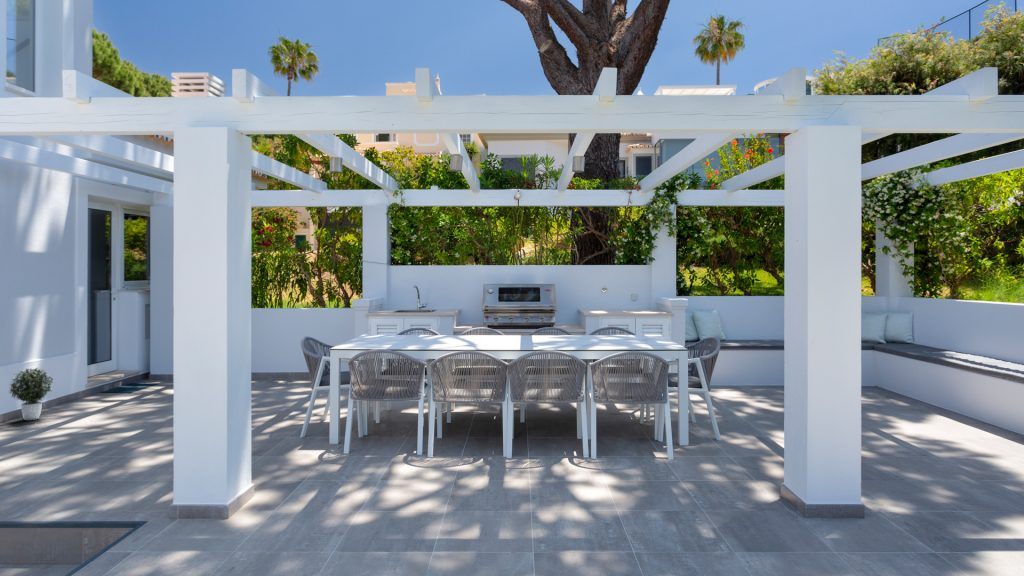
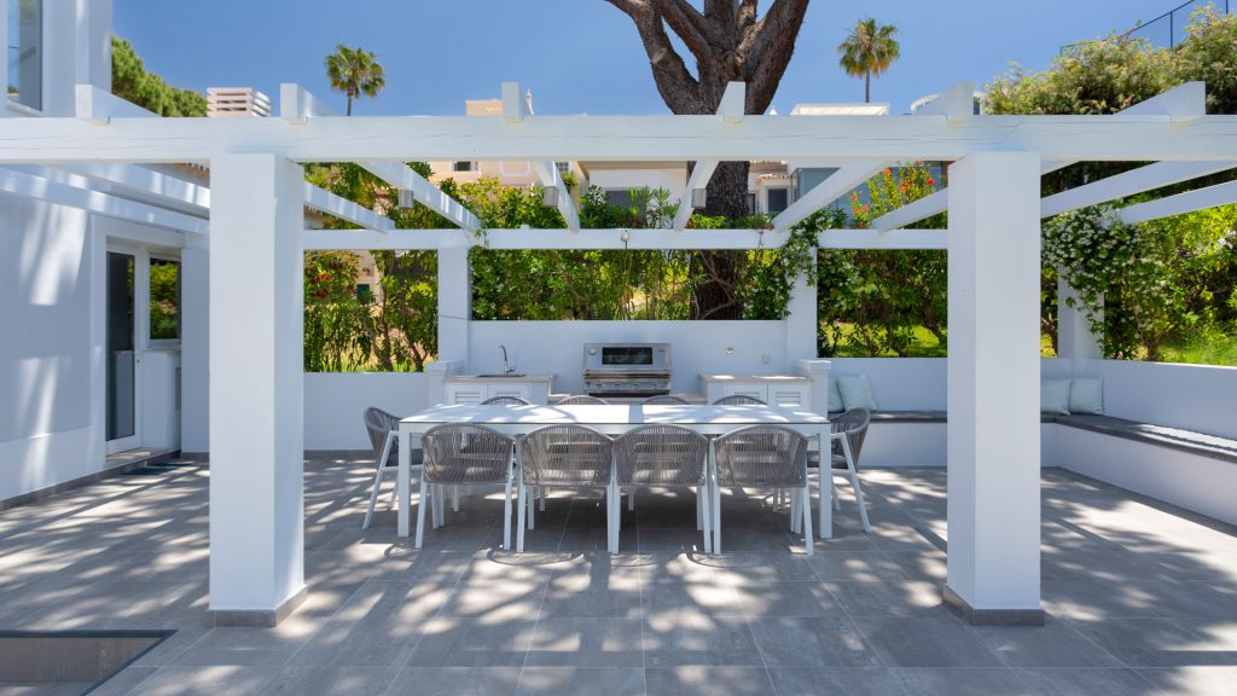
- potted plant (32, 393)
